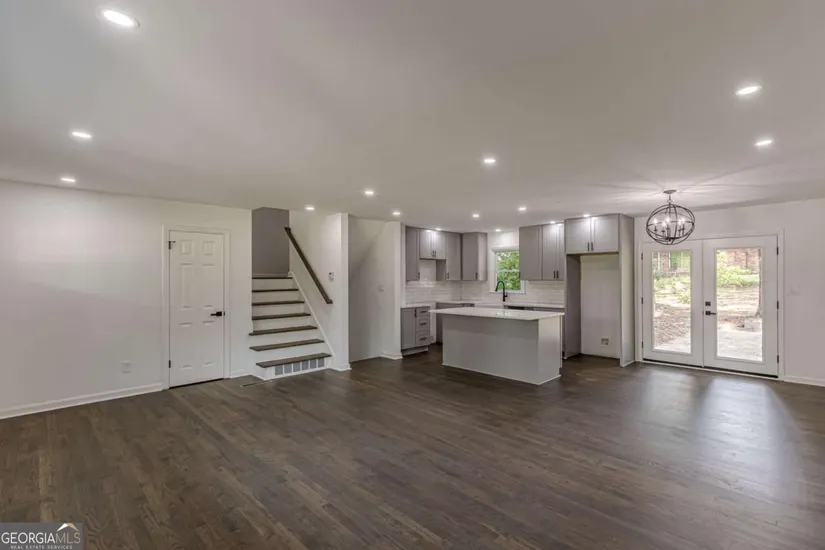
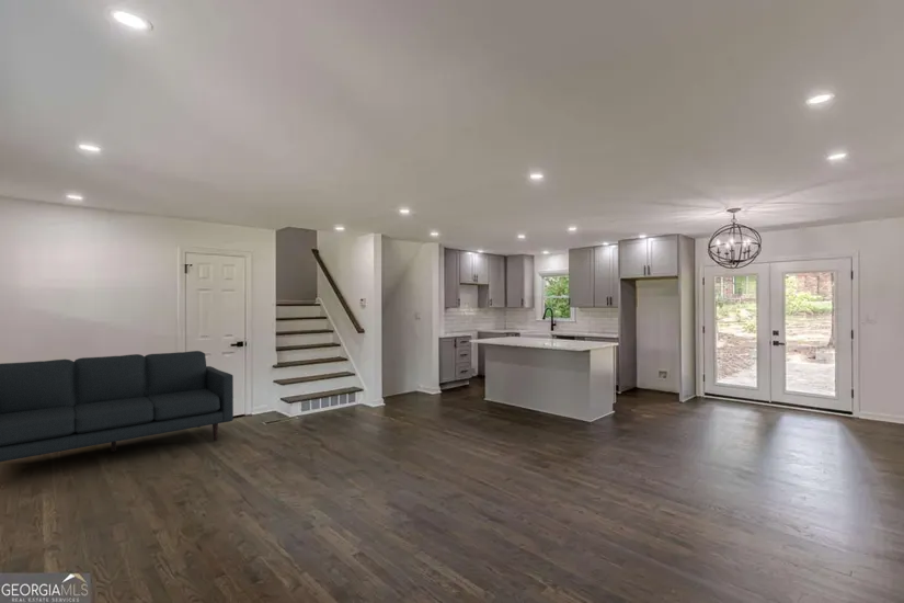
+ sofa (113, 405)
